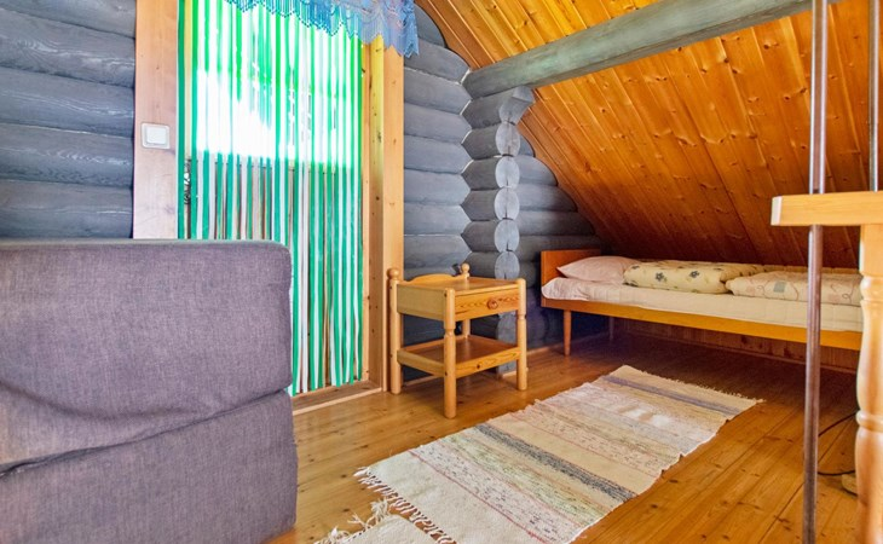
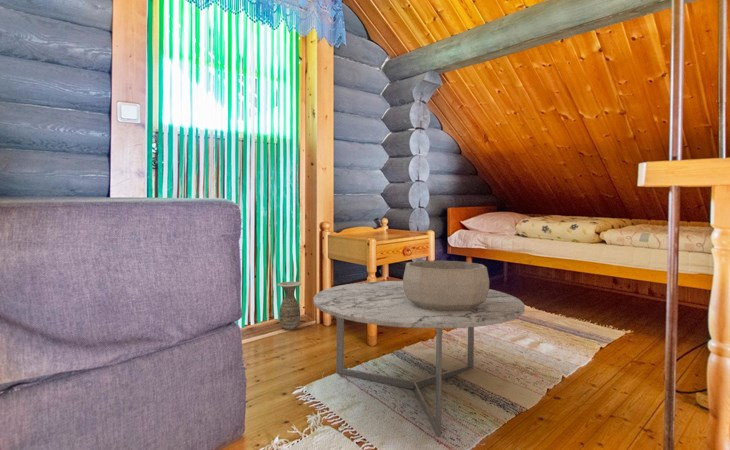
+ decorative bowl (444, 284)
+ coffee table (414, 327)
+ ceramic jug (289, 305)
